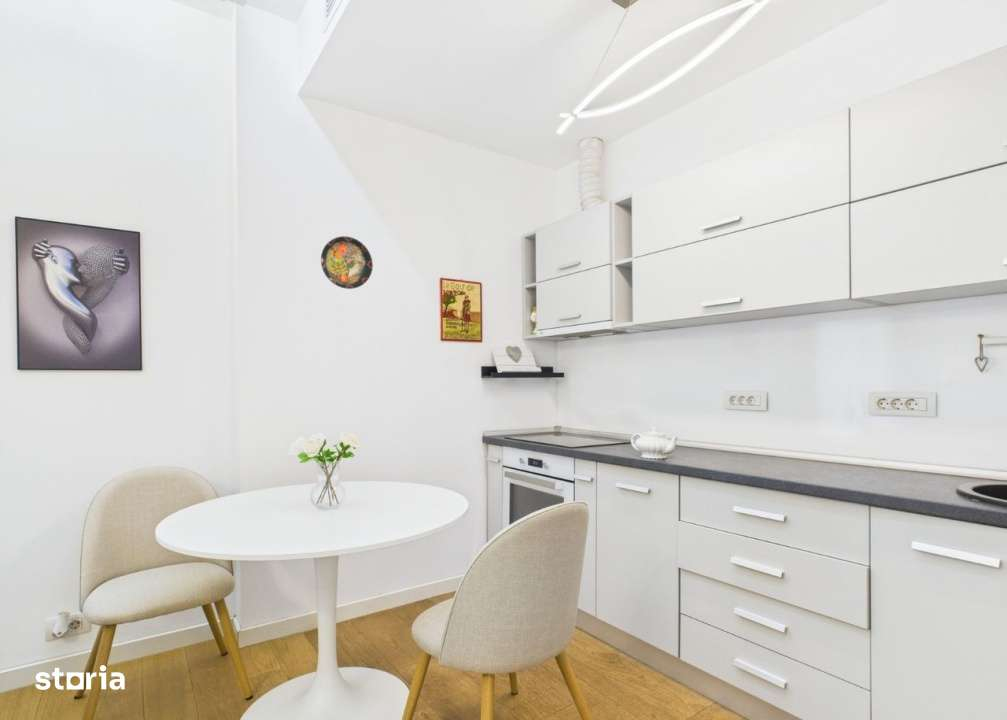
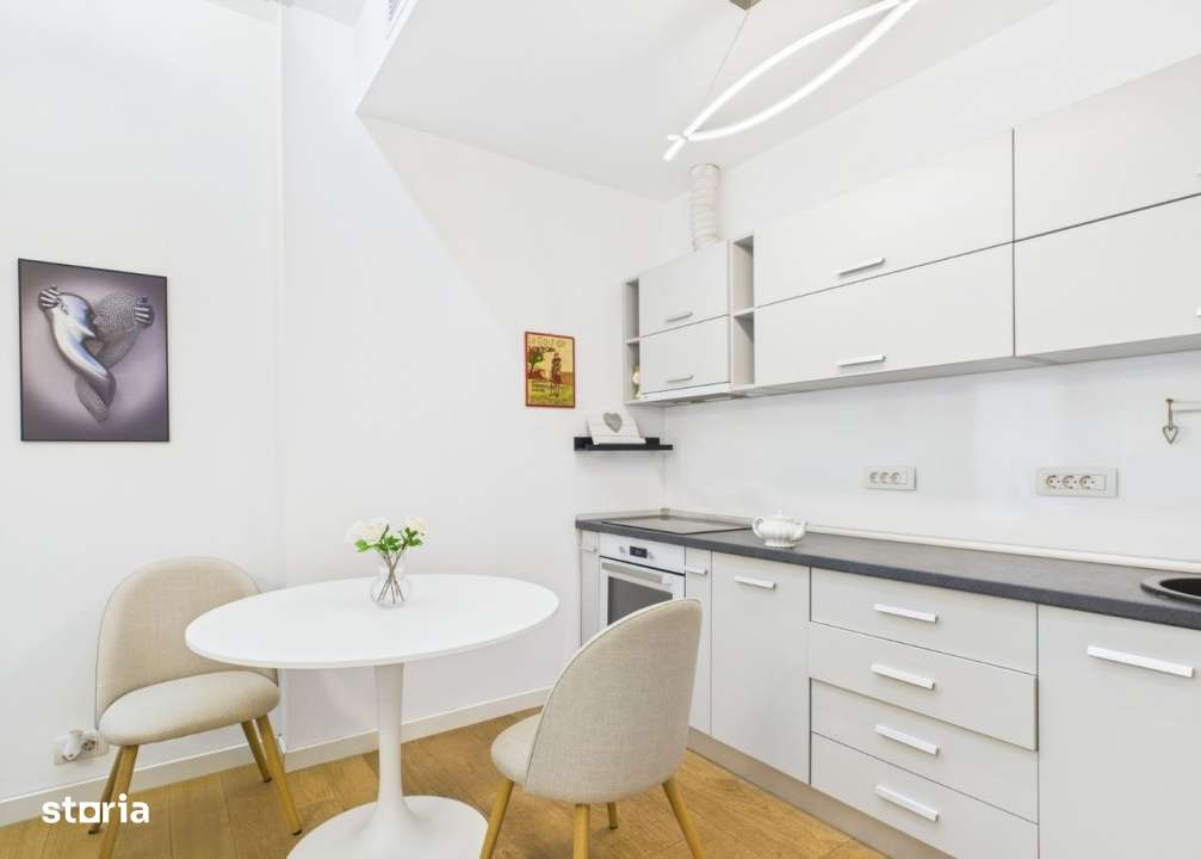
- decorative plate (346, 262)
